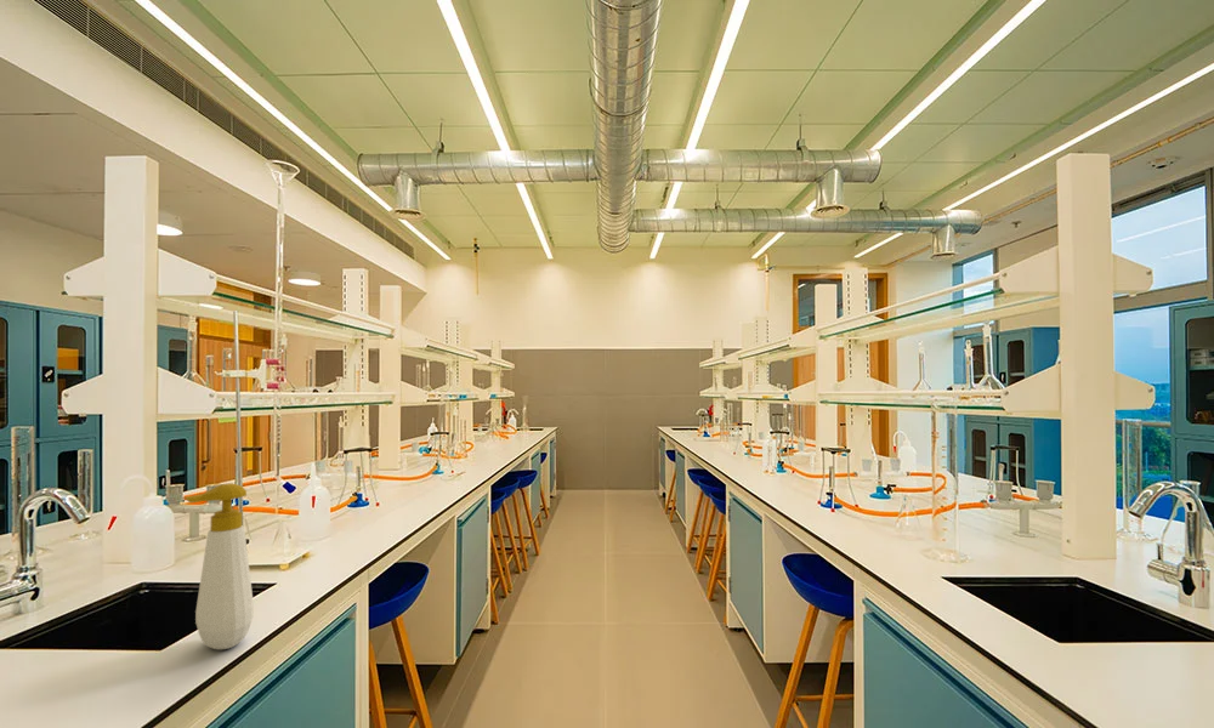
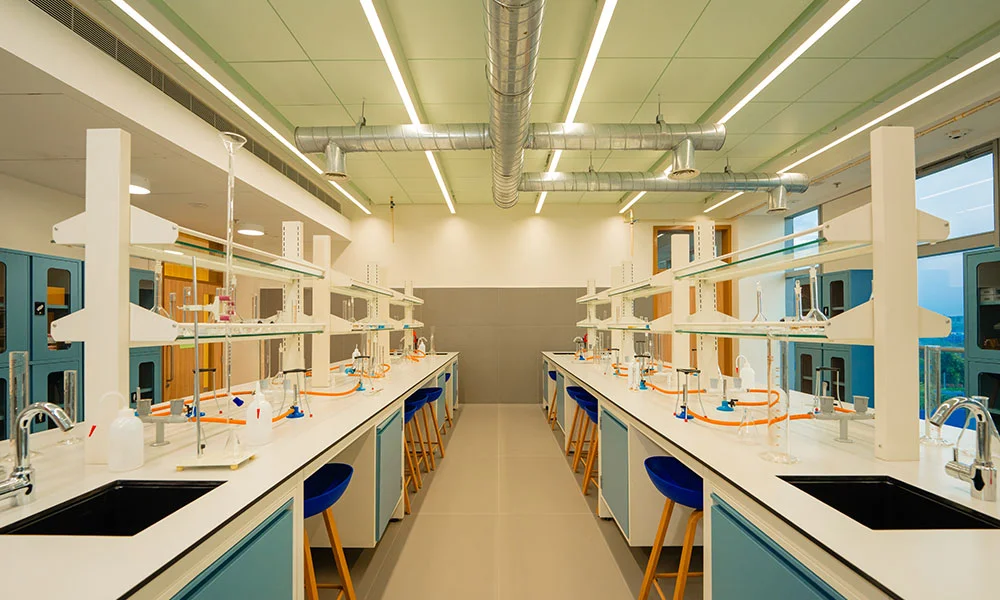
- soap bottle (219, 564)
